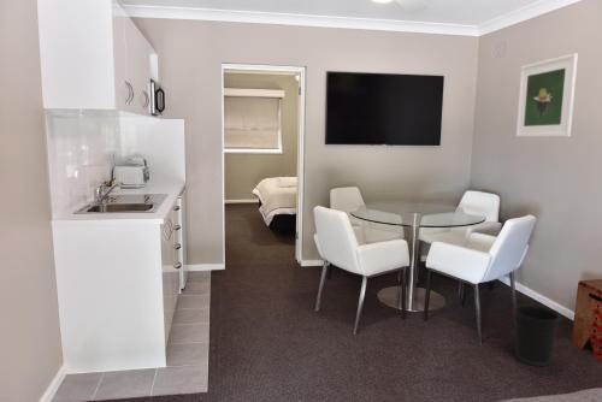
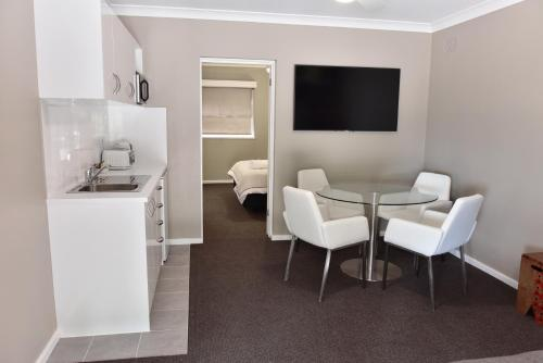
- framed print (543, 99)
- wastebasket (535, 335)
